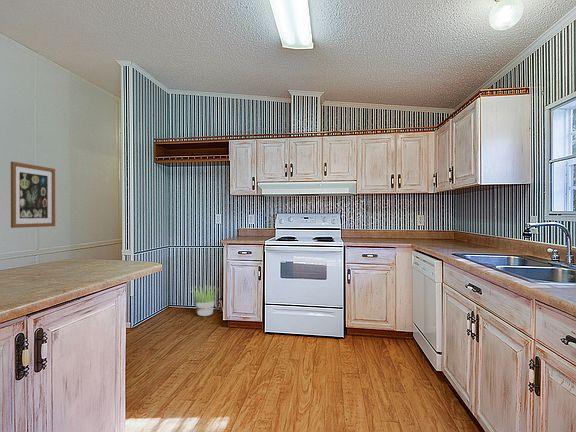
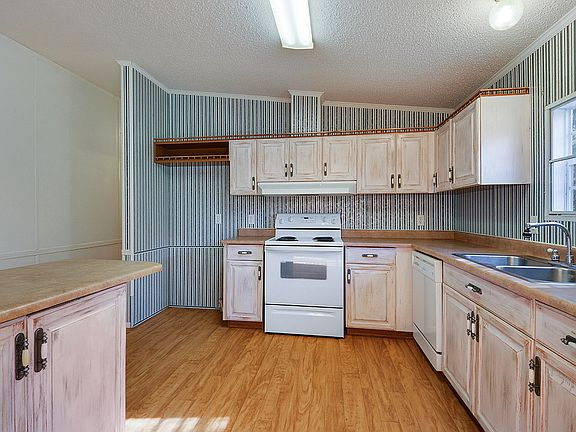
- potted plant (204, 301)
- wall art (34, 196)
